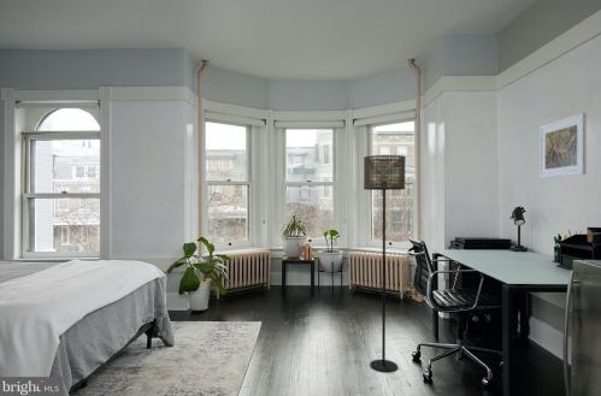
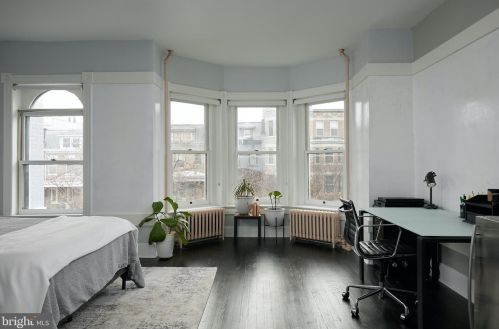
- floor lamp (383, 261)
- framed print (560, 148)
